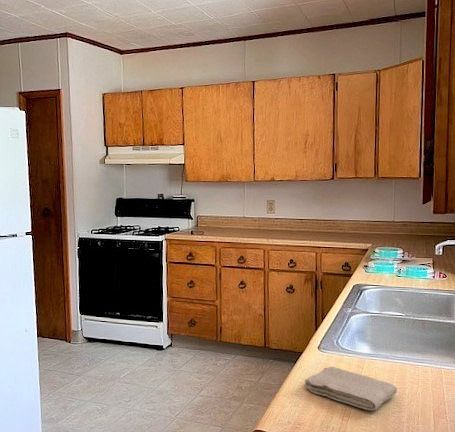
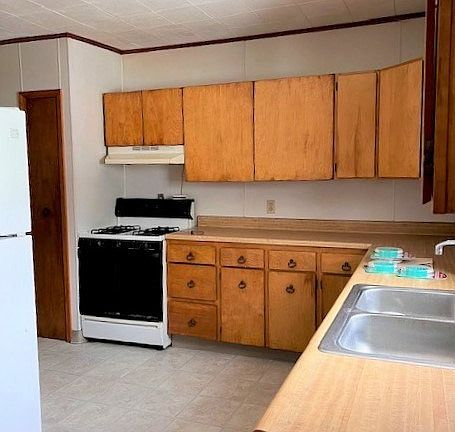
- washcloth (349, 386)
